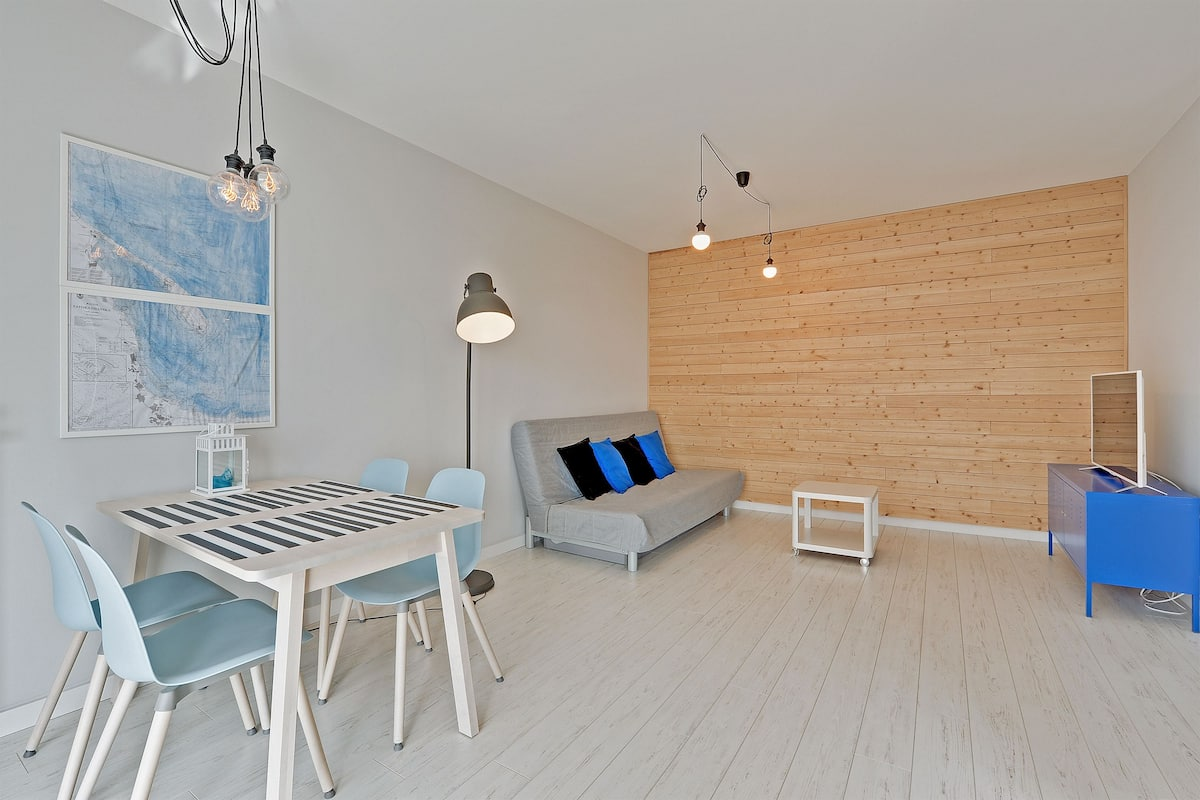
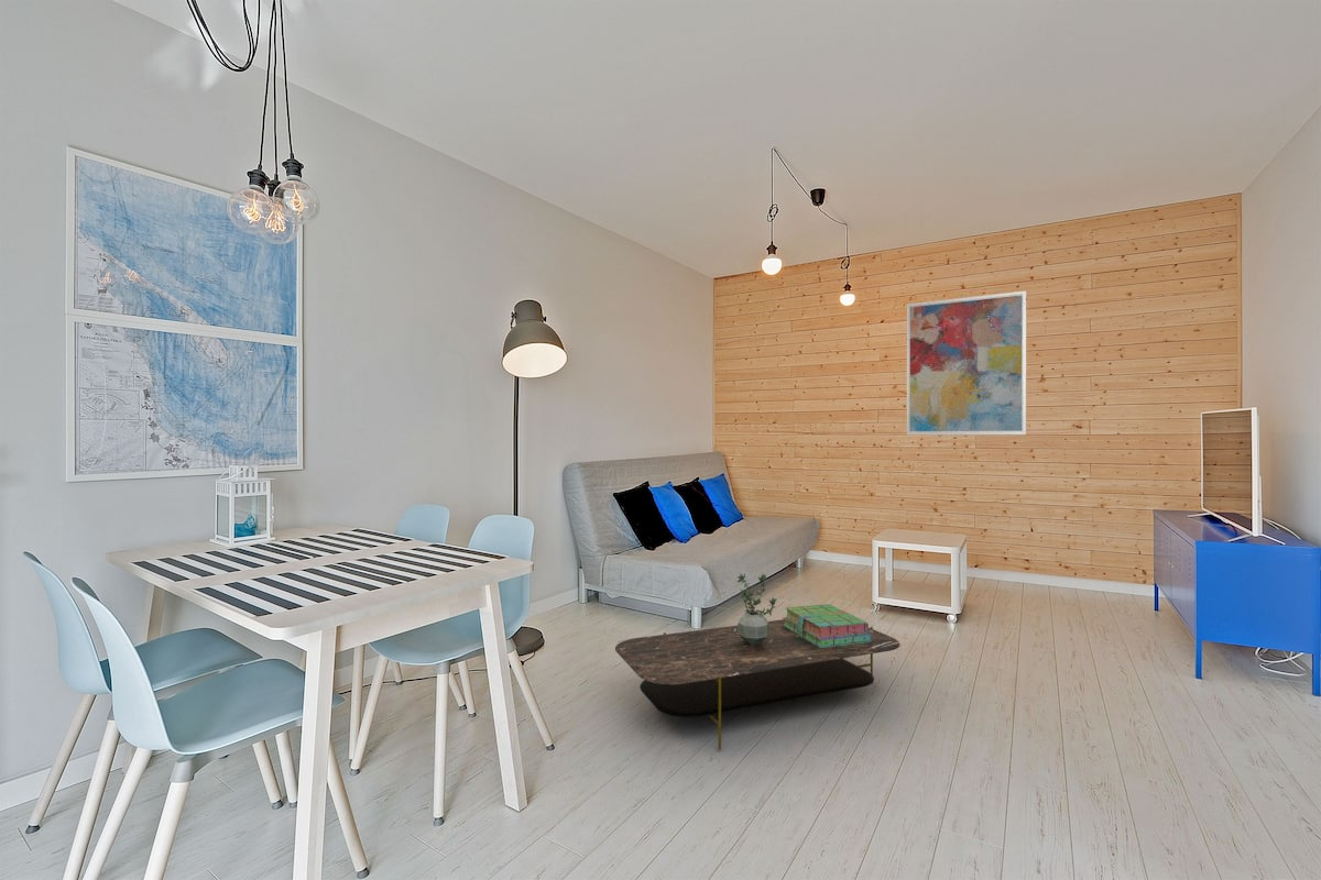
+ potted plant (754, 607)
+ stack of books (825, 623)
+ wall art (963, 366)
+ coffee table (760, 673)
